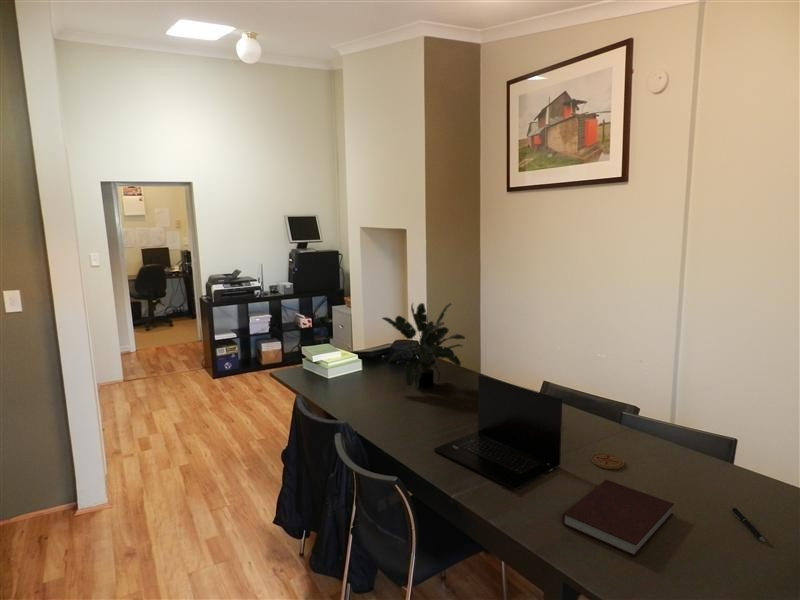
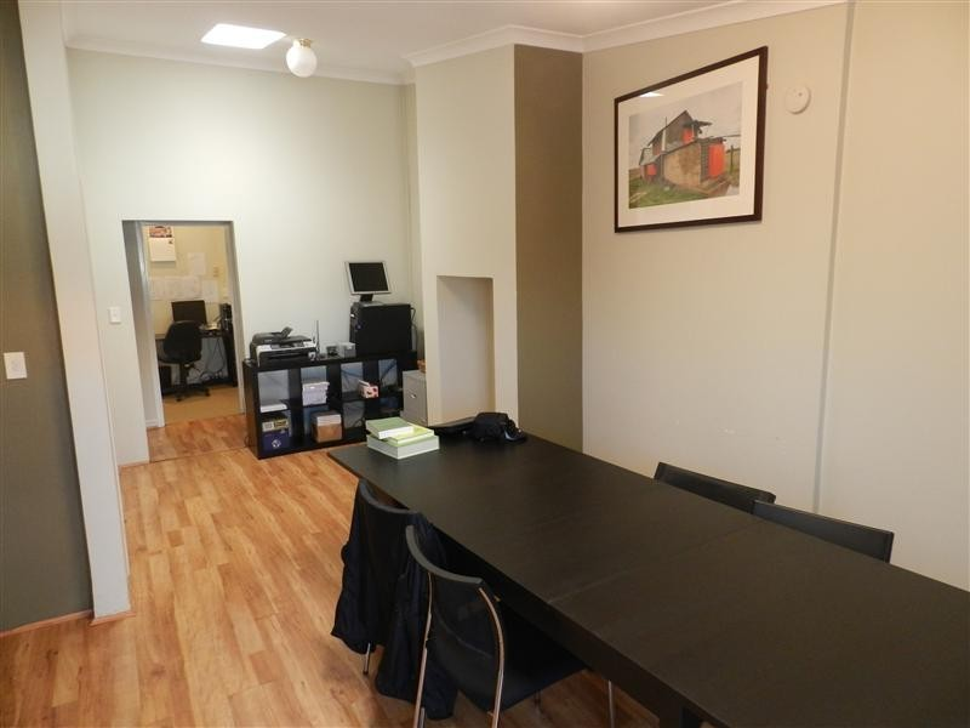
- coaster (607, 461)
- notebook (618, 513)
- laptop (494, 426)
- pen (748, 524)
- potted plant (427, 346)
